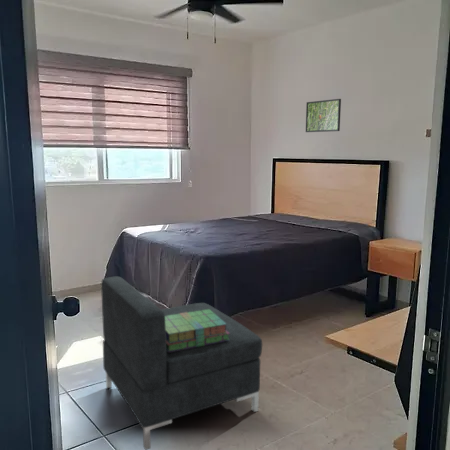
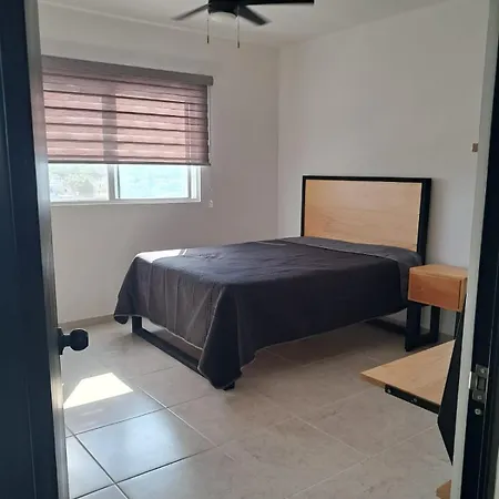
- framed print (322, 116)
- chair (182, 349)
- stack of books (190, 328)
